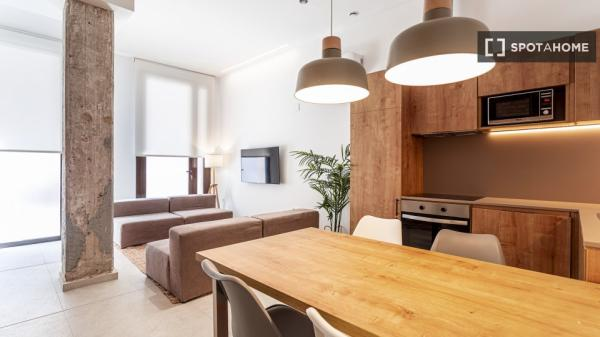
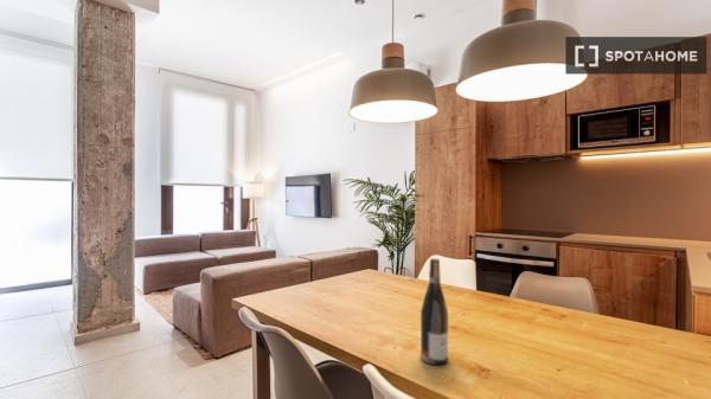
+ wine bottle (434, 308)
